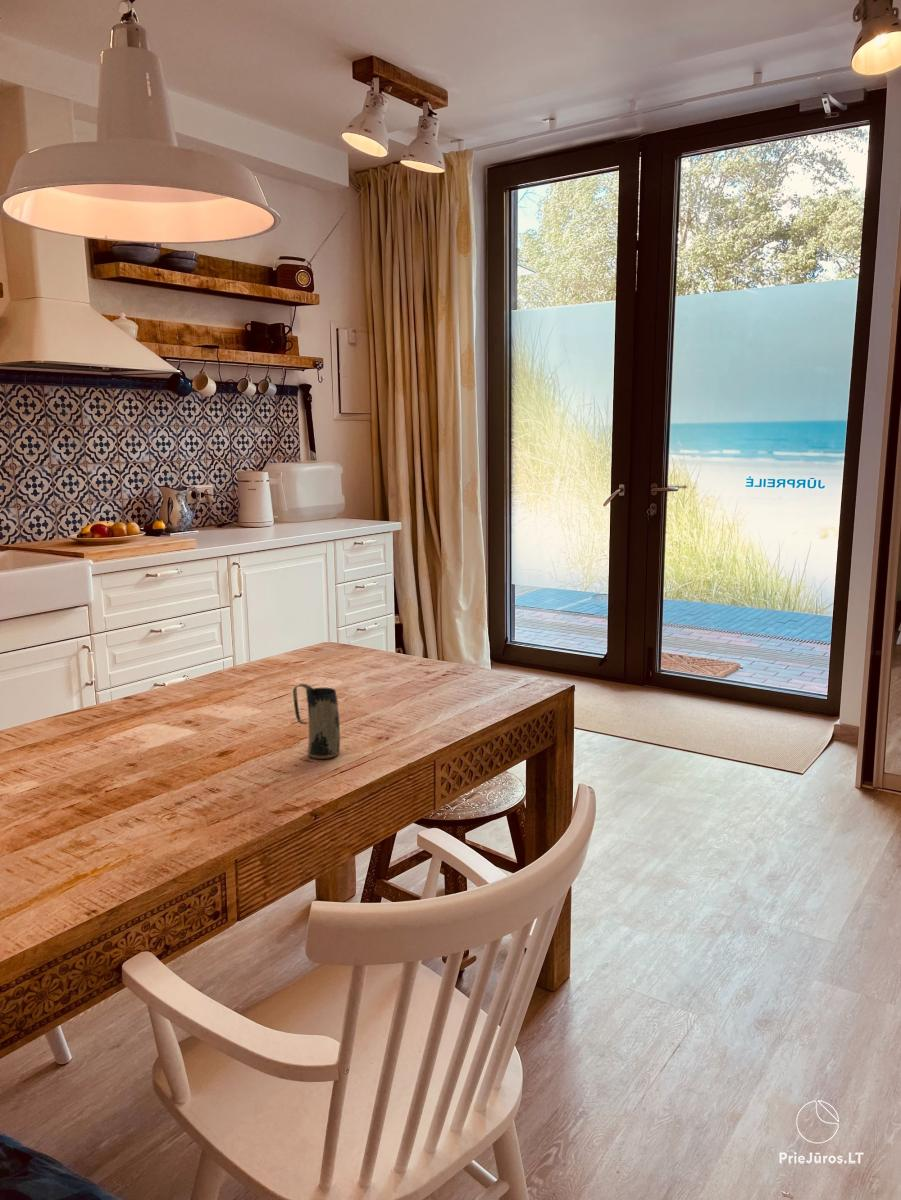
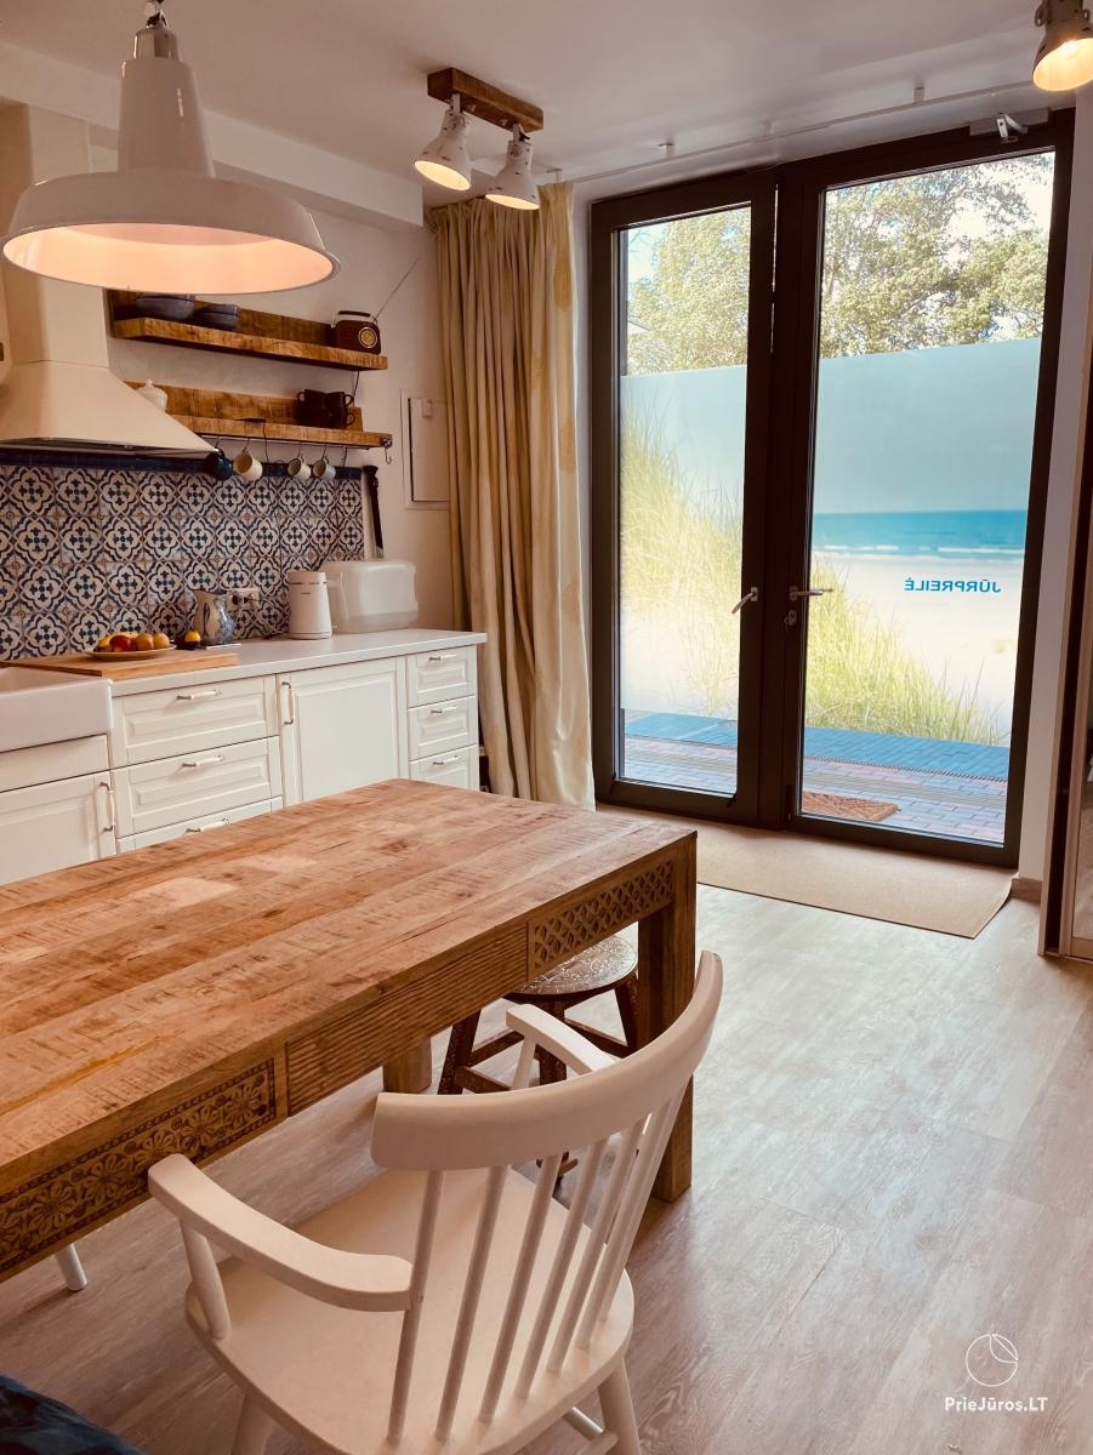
- mug (316, 719)
